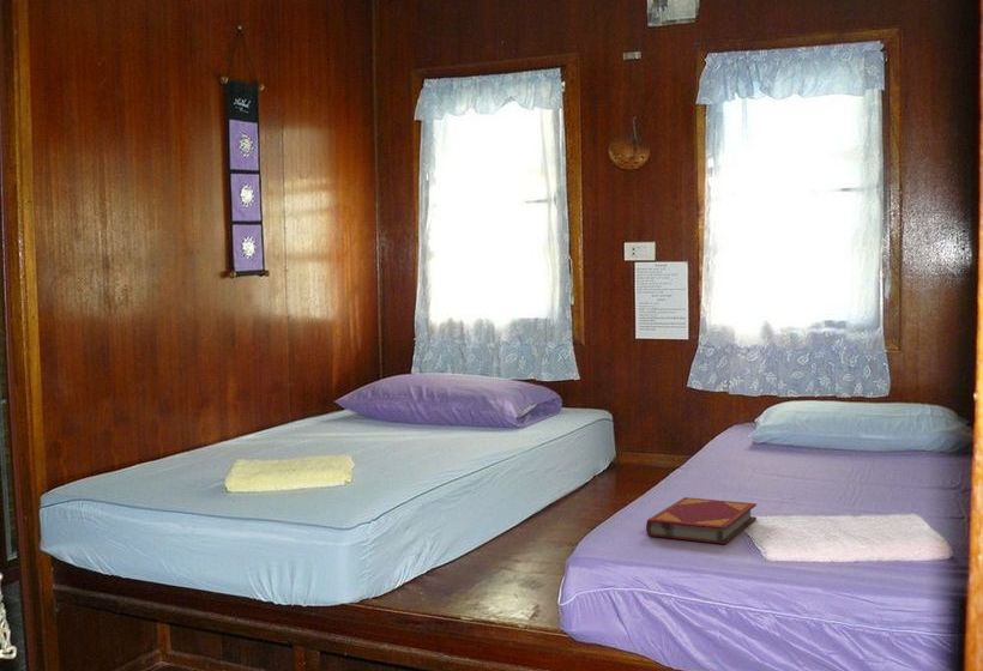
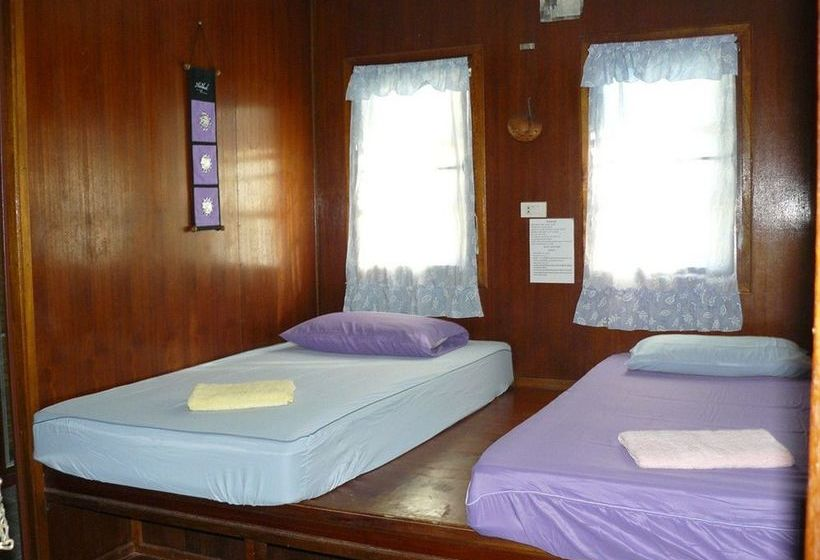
- hardback book (702, 519)
